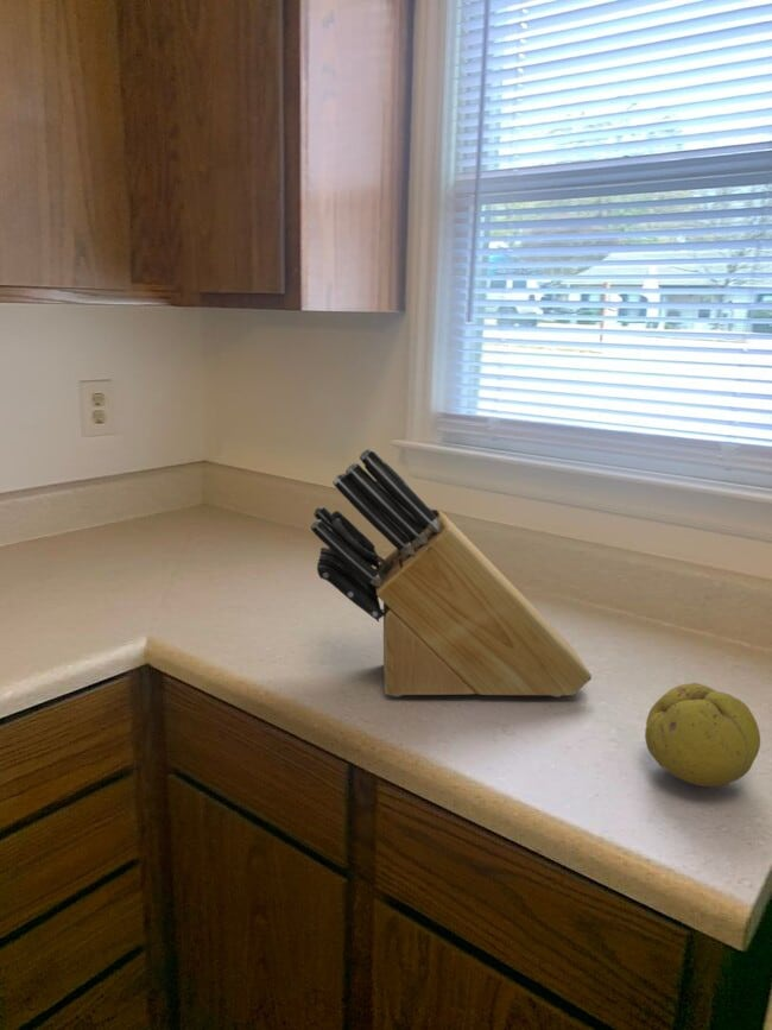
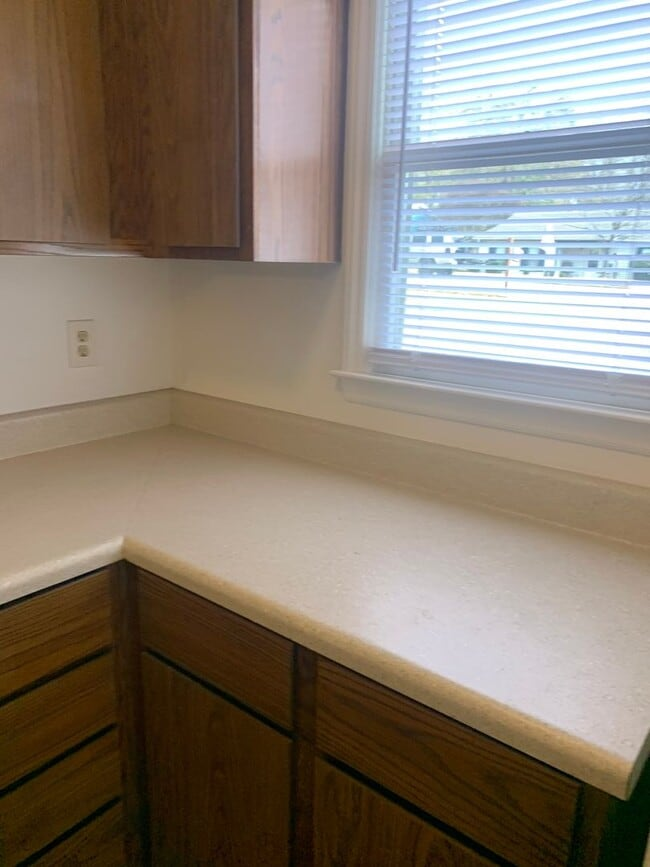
- knife block (450, 568)
- fruit (701, 735)
